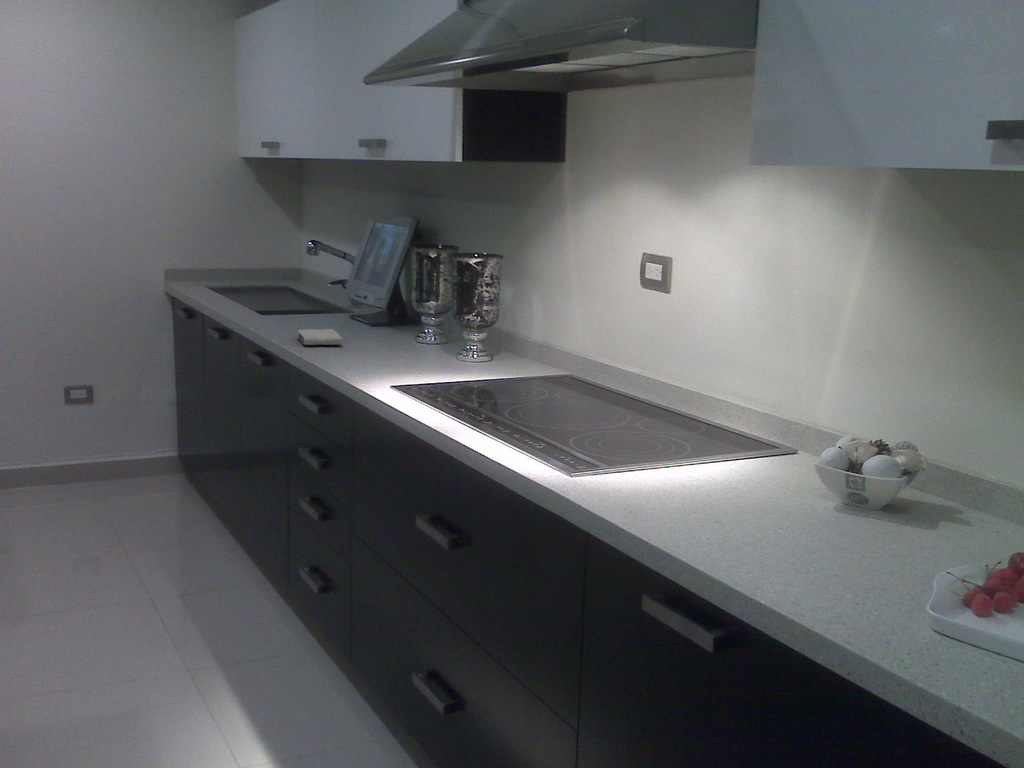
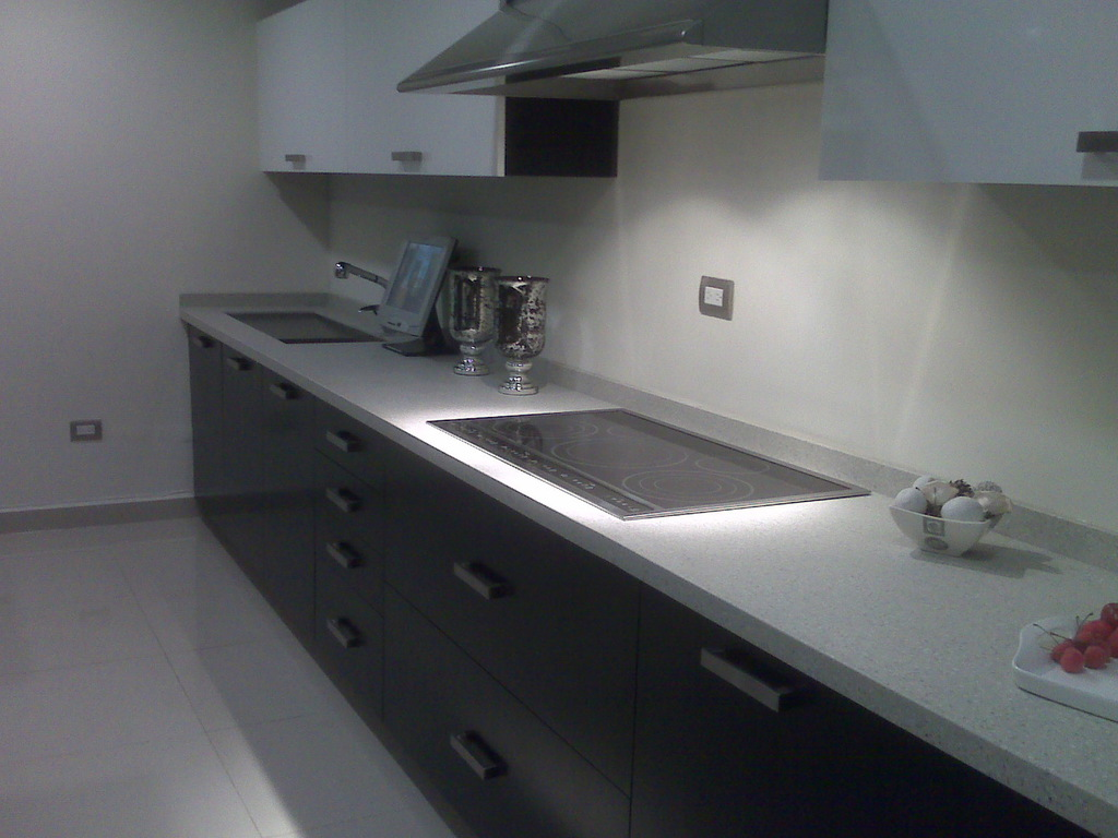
- washcloth (319, 336)
